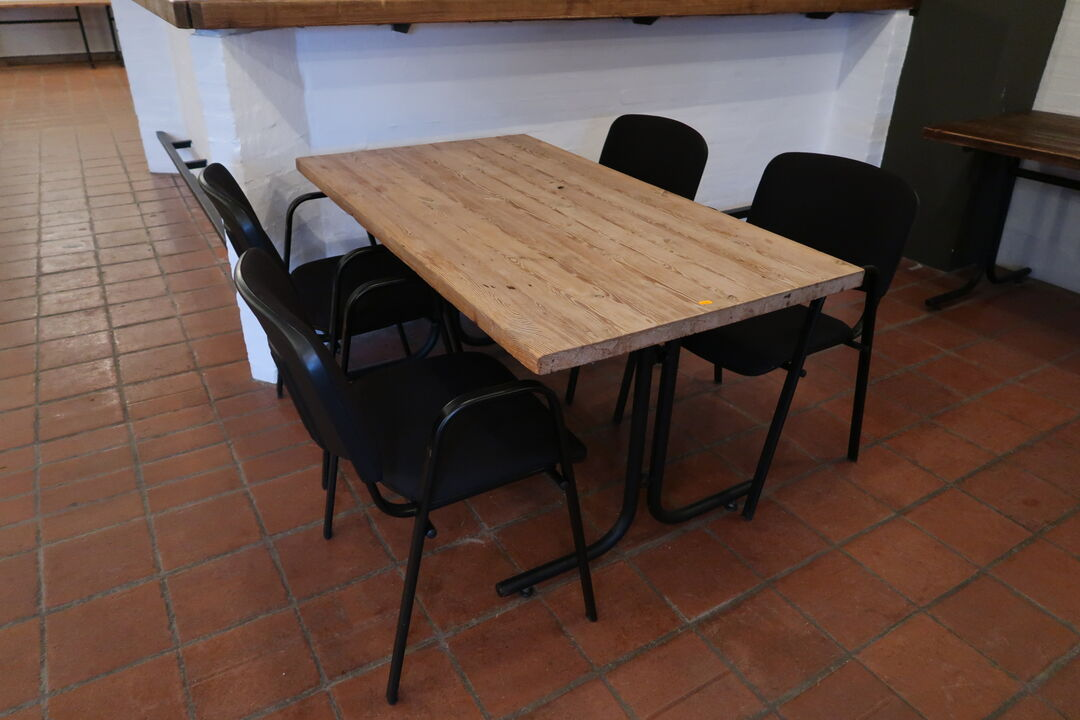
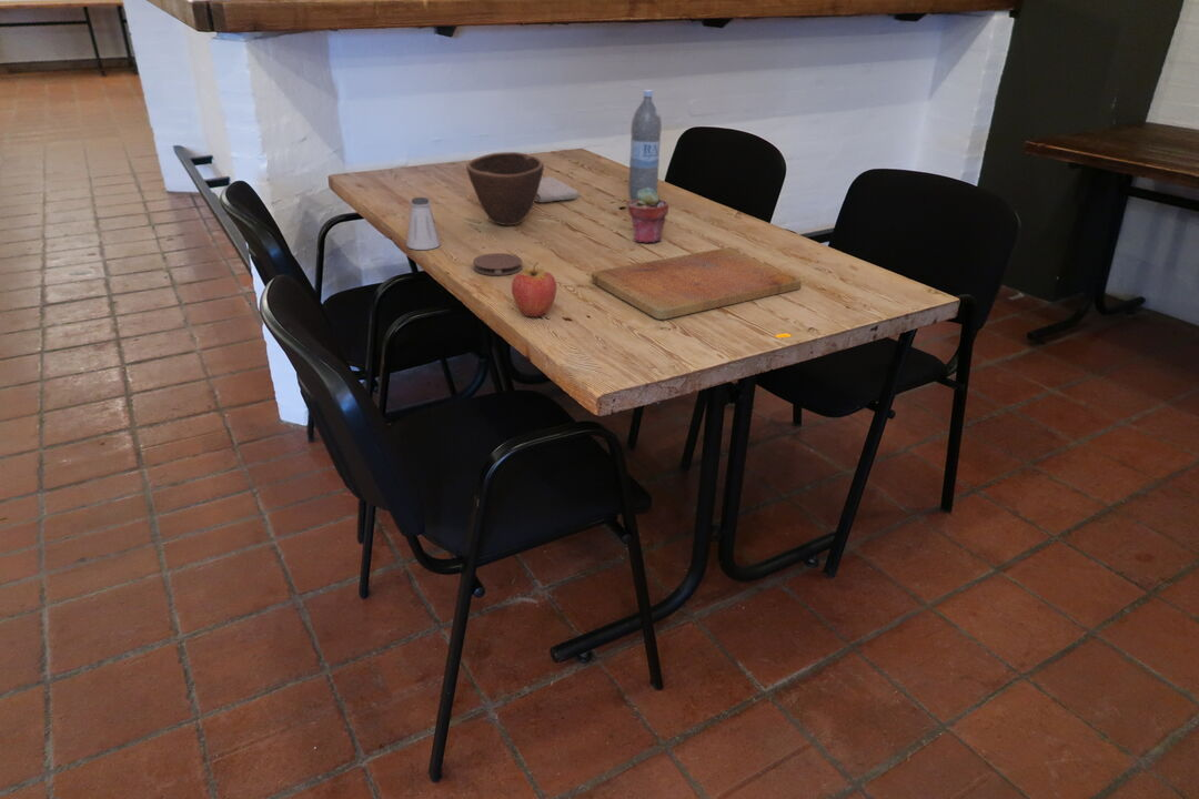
+ fruit (534, 287)
+ potted succulent (647, 213)
+ saltshaker (421, 222)
+ cutting board (695, 280)
+ bowl (505, 191)
+ washcloth (545, 188)
+ water bottle (645, 149)
+ coaster (497, 263)
